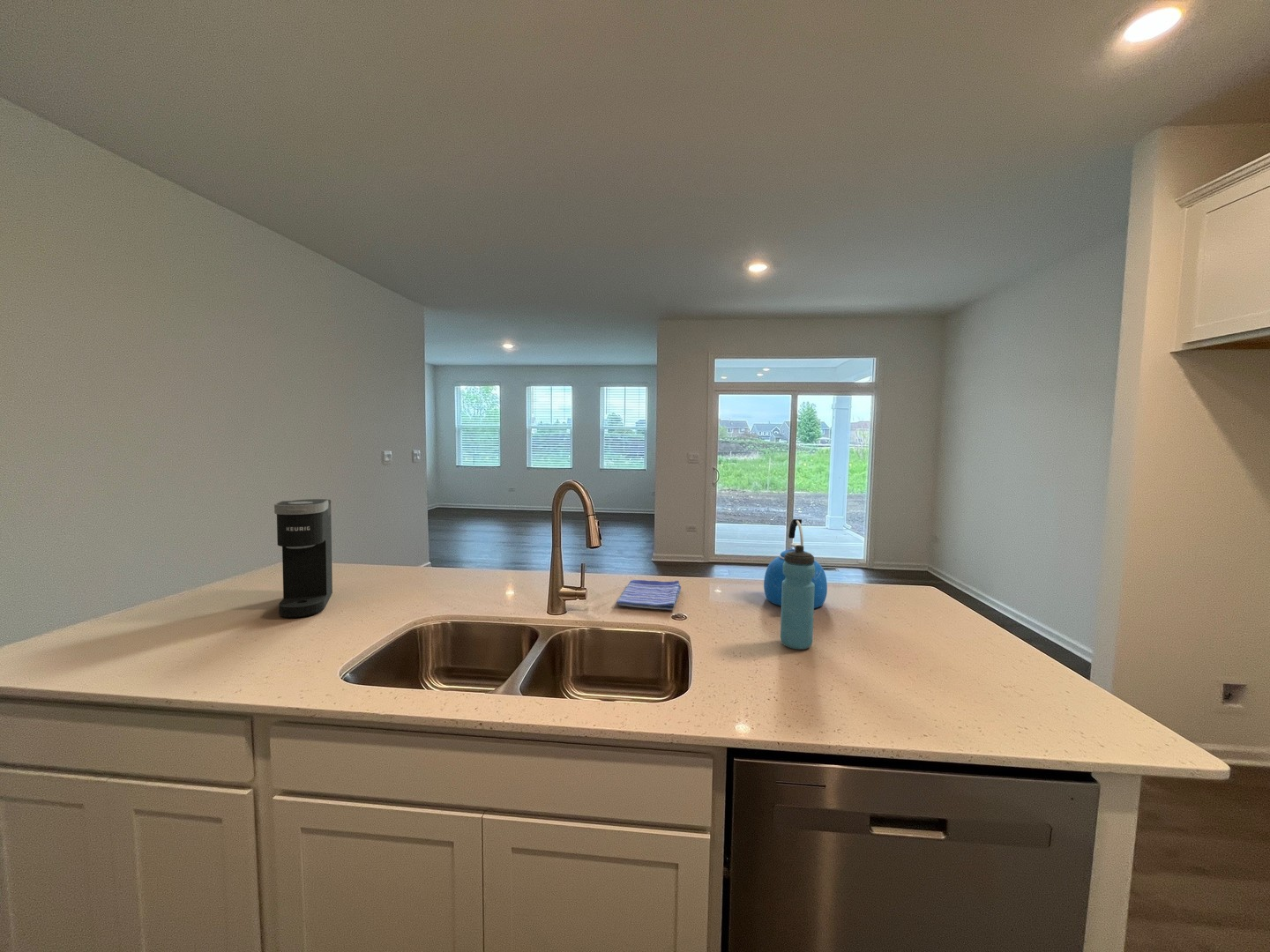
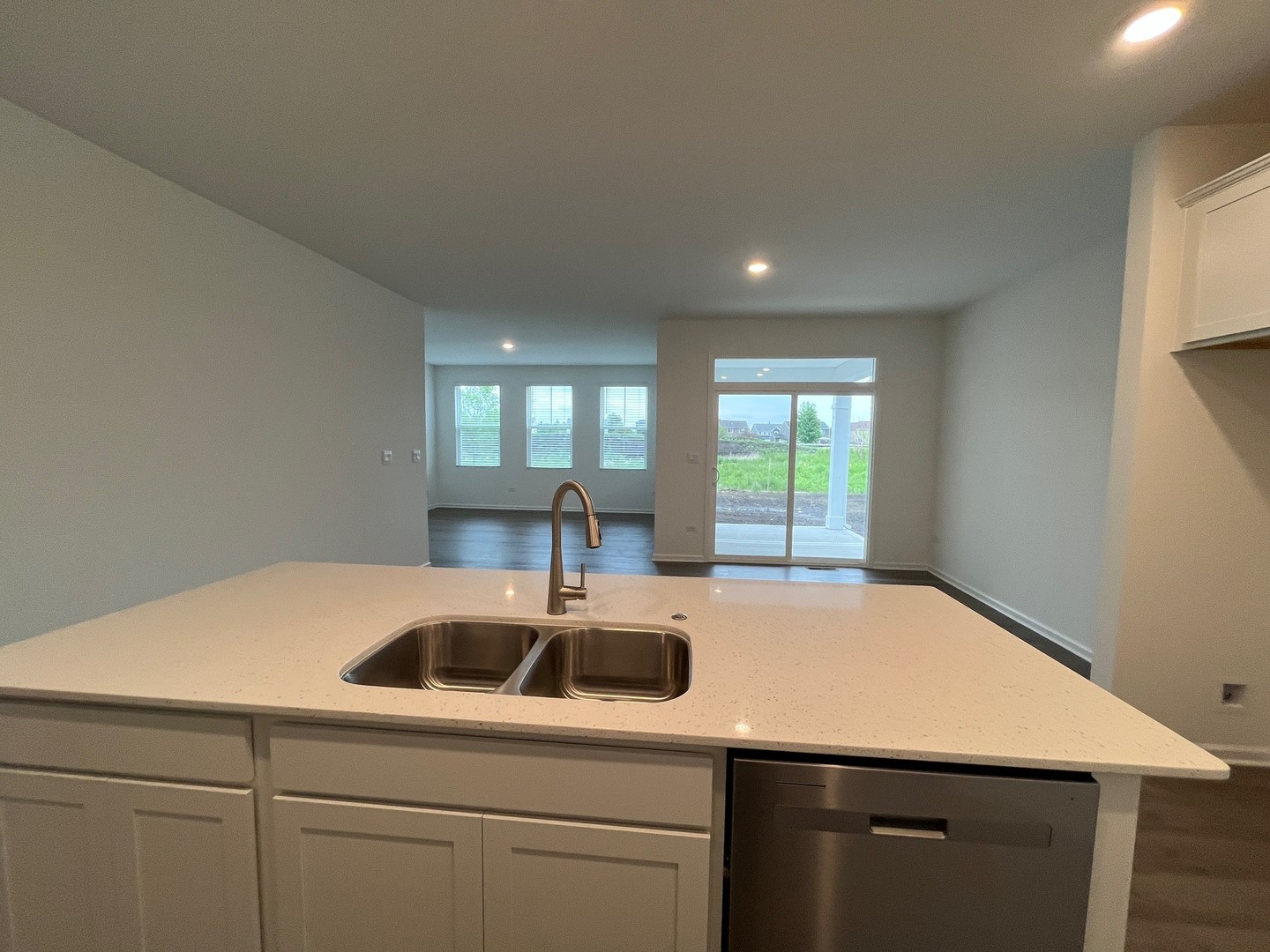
- dish towel (650, 592)
- water bottle (797, 595)
- coffee maker (306, 552)
- kettle (795, 550)
